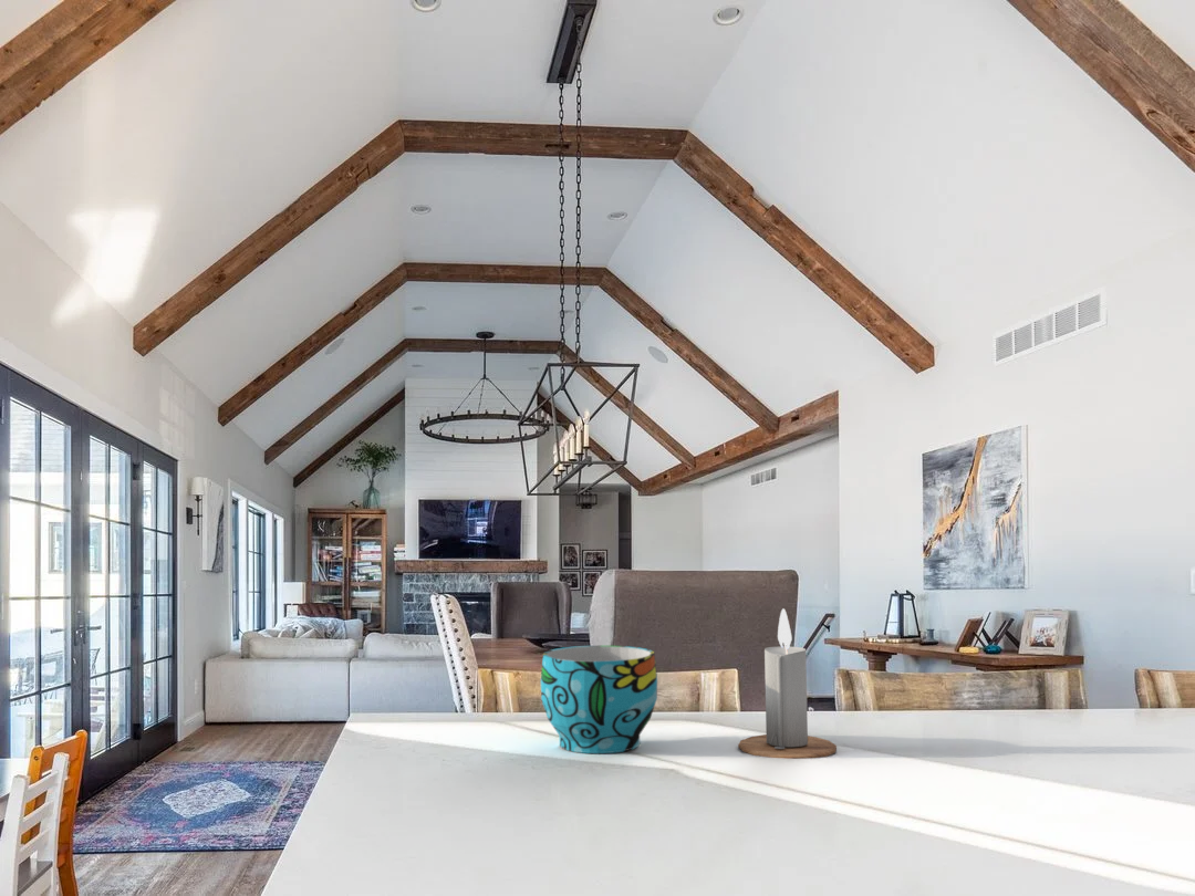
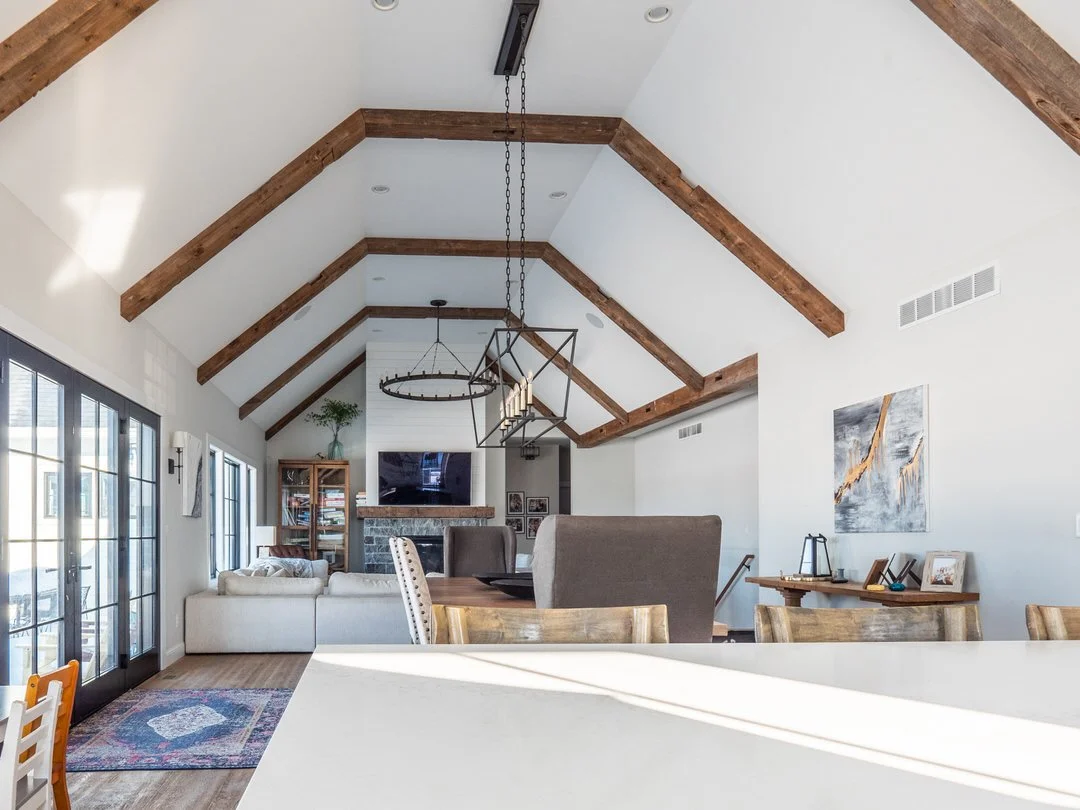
- candle (786, 677)
- cup (593, 698)
